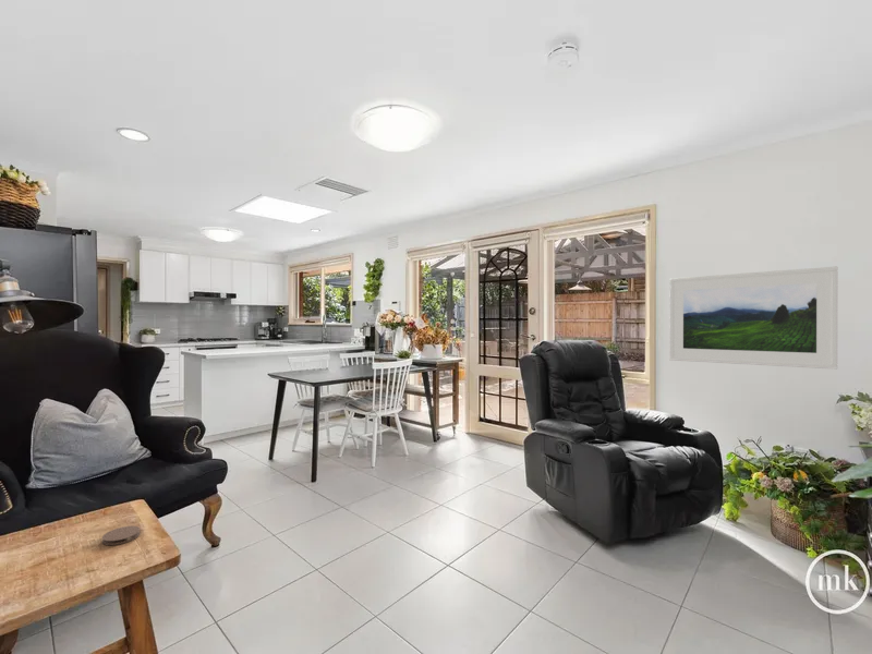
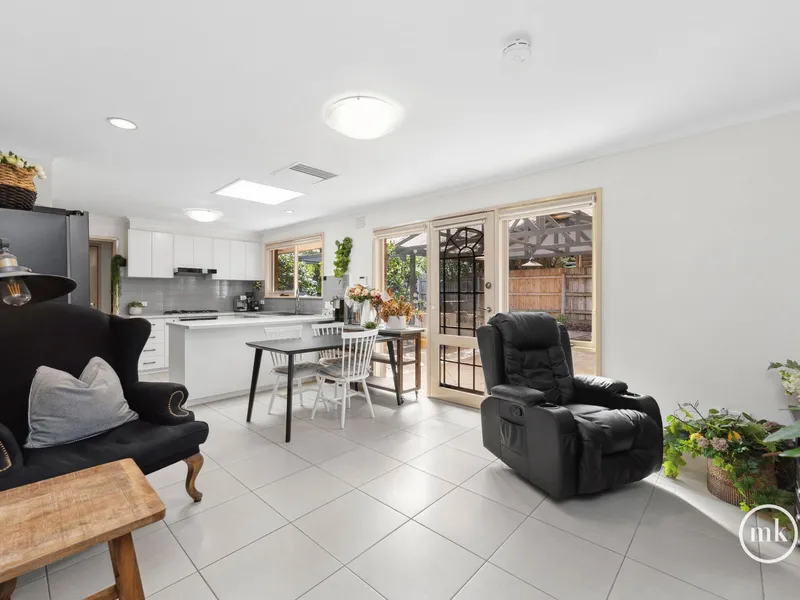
- coaster (121, 535)
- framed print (743, 318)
